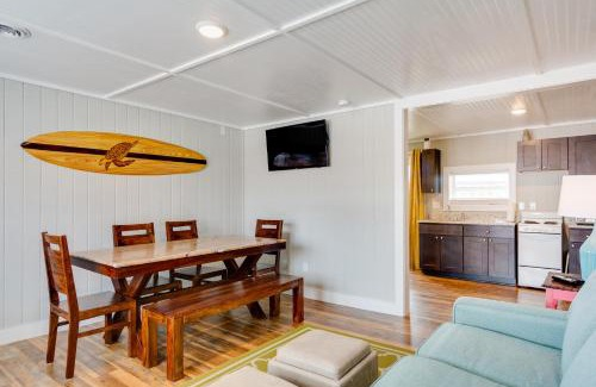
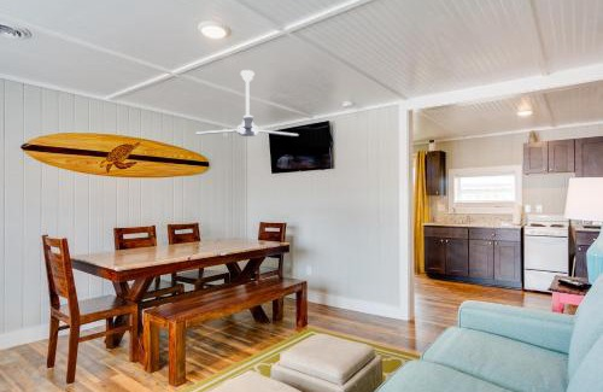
+ ceiling fan (247, 99)
